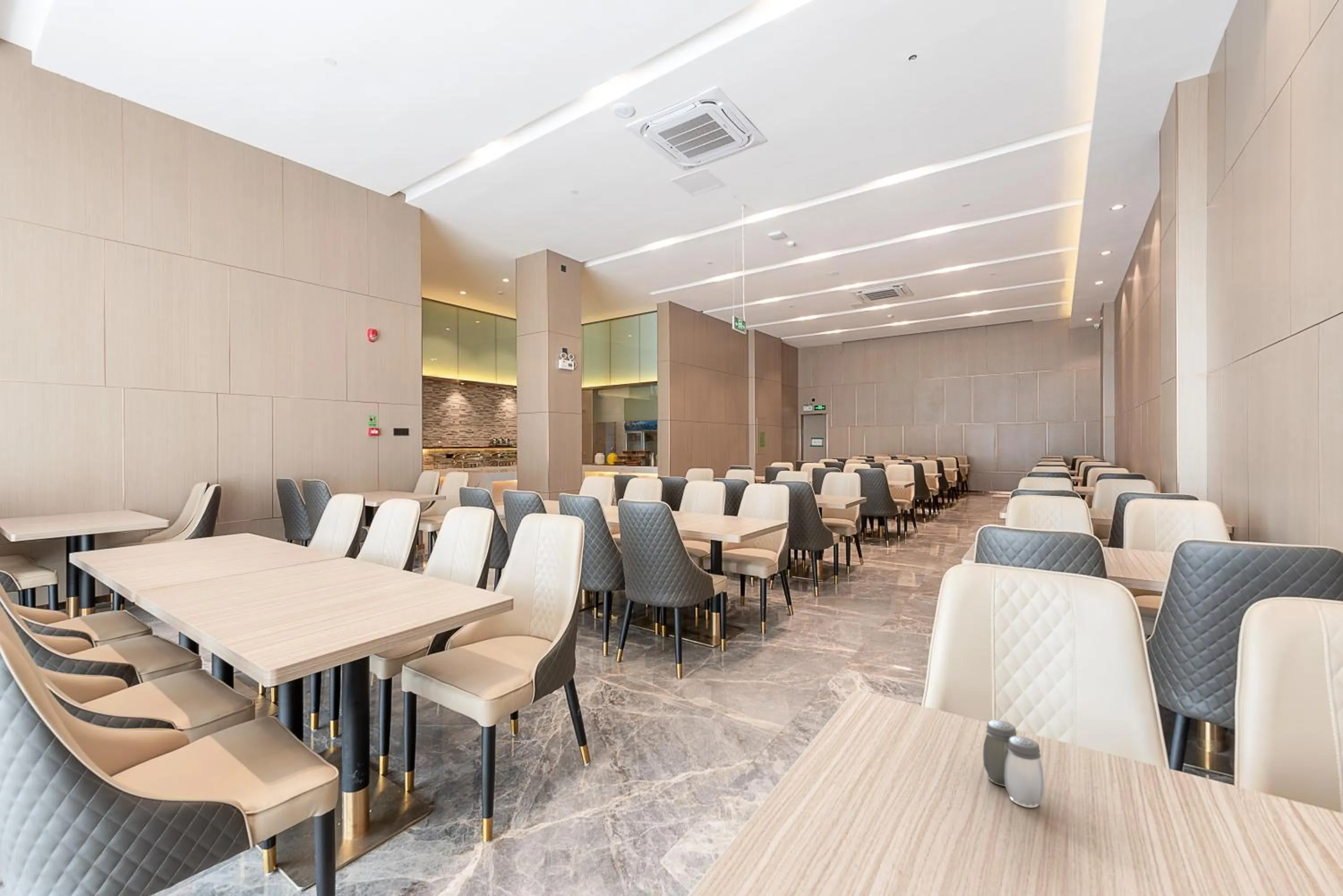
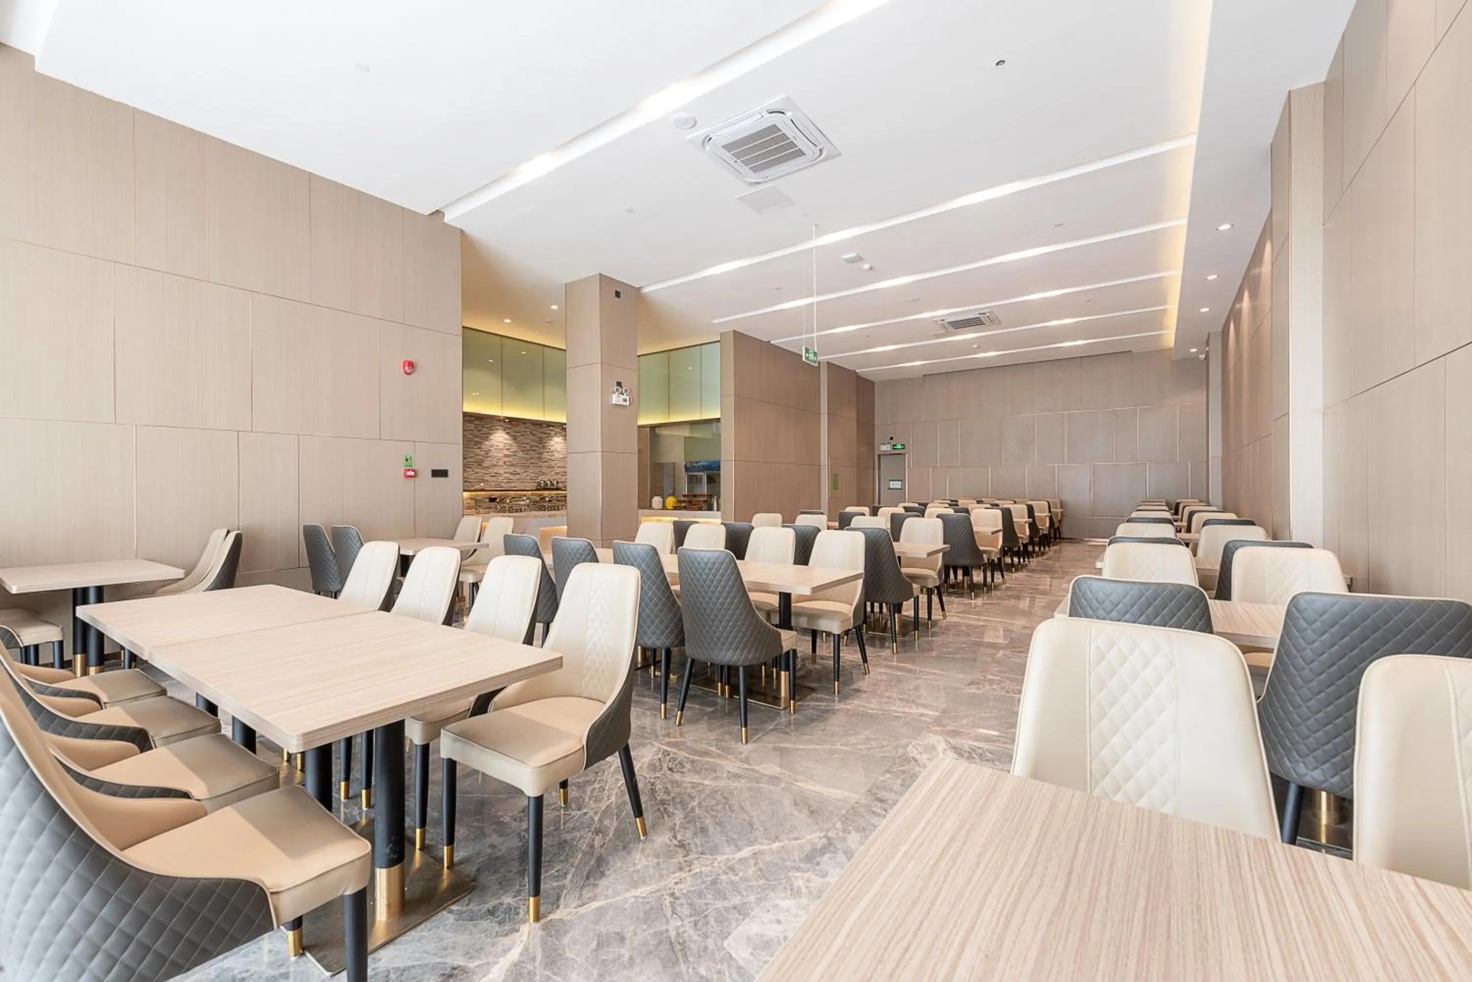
- salt and pepper shaker (1012, 760)
